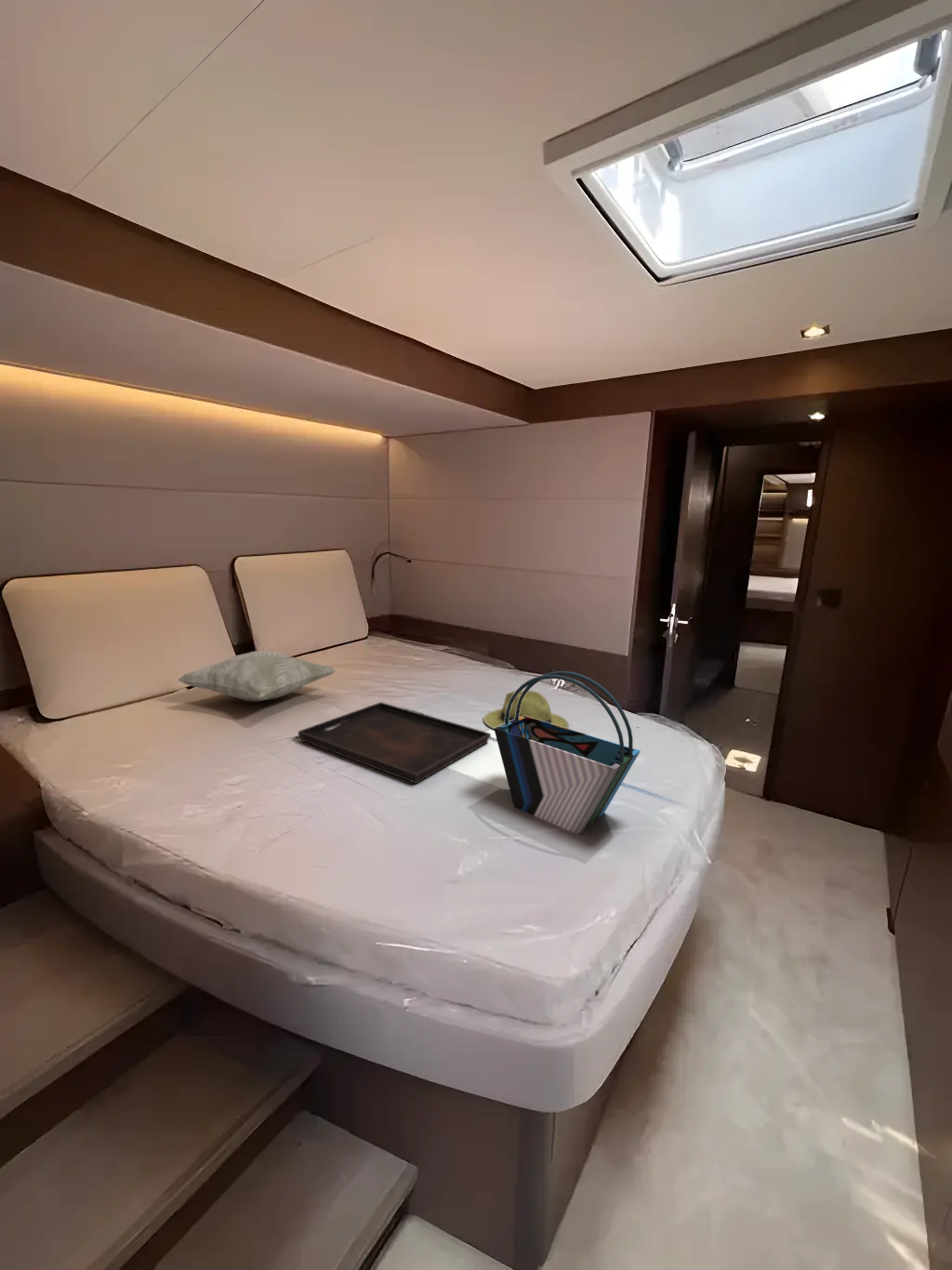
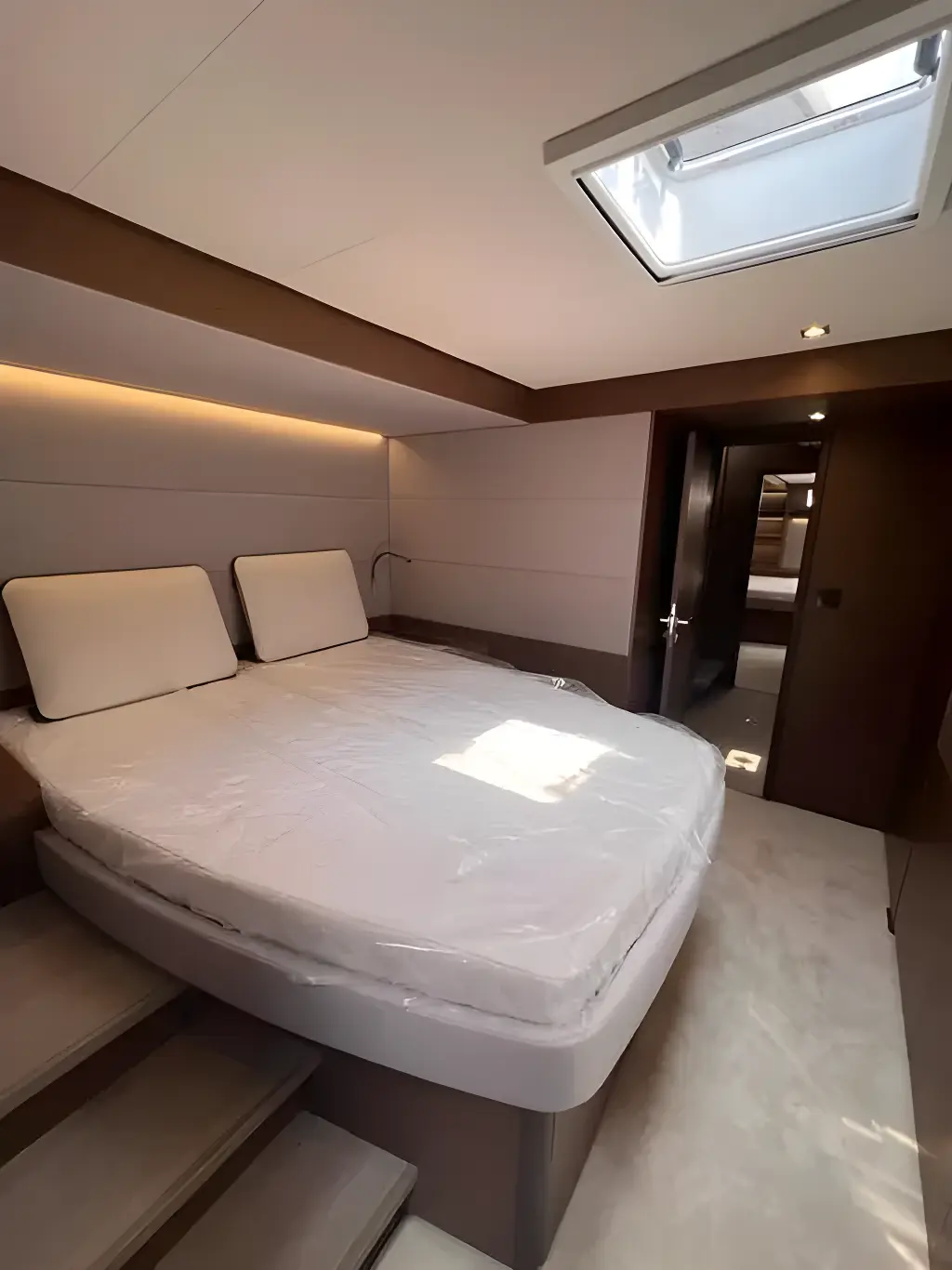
- straw hat (526, 708)
- tote bag (563, 744)
- decorative pillow (260, 675)
- serving tray (395, 736)
